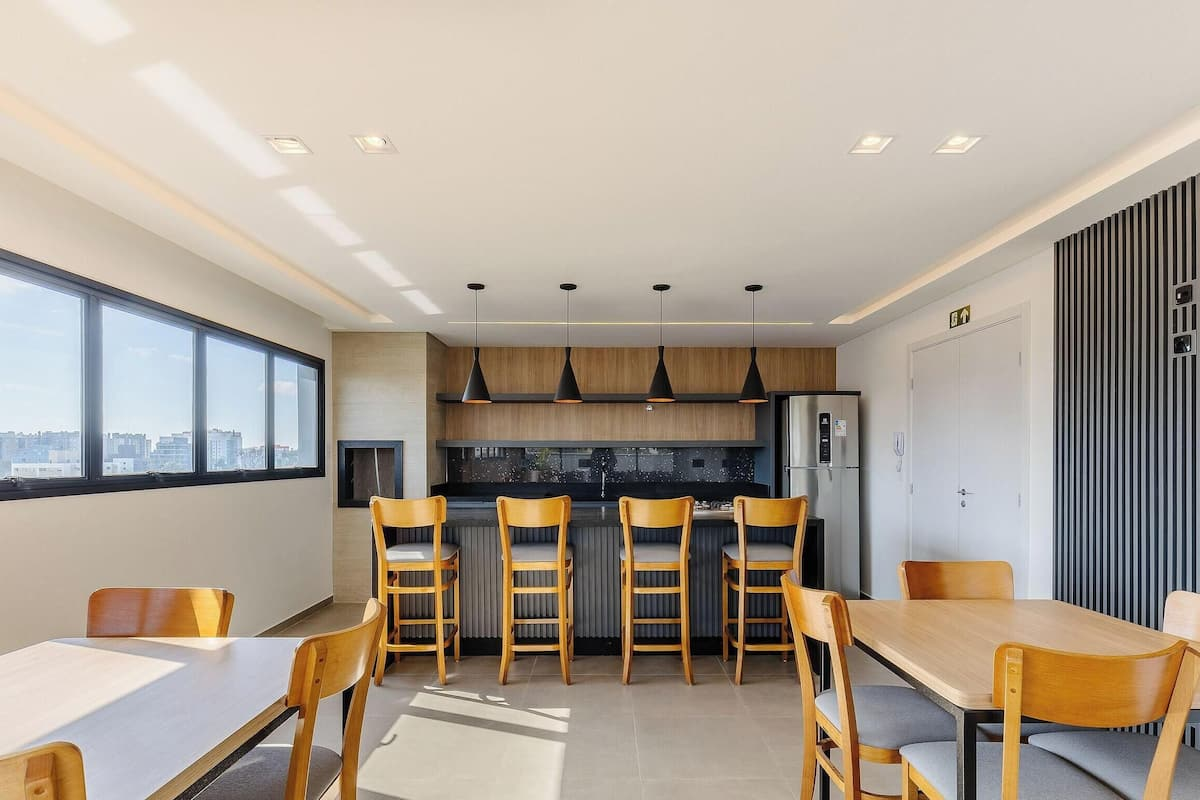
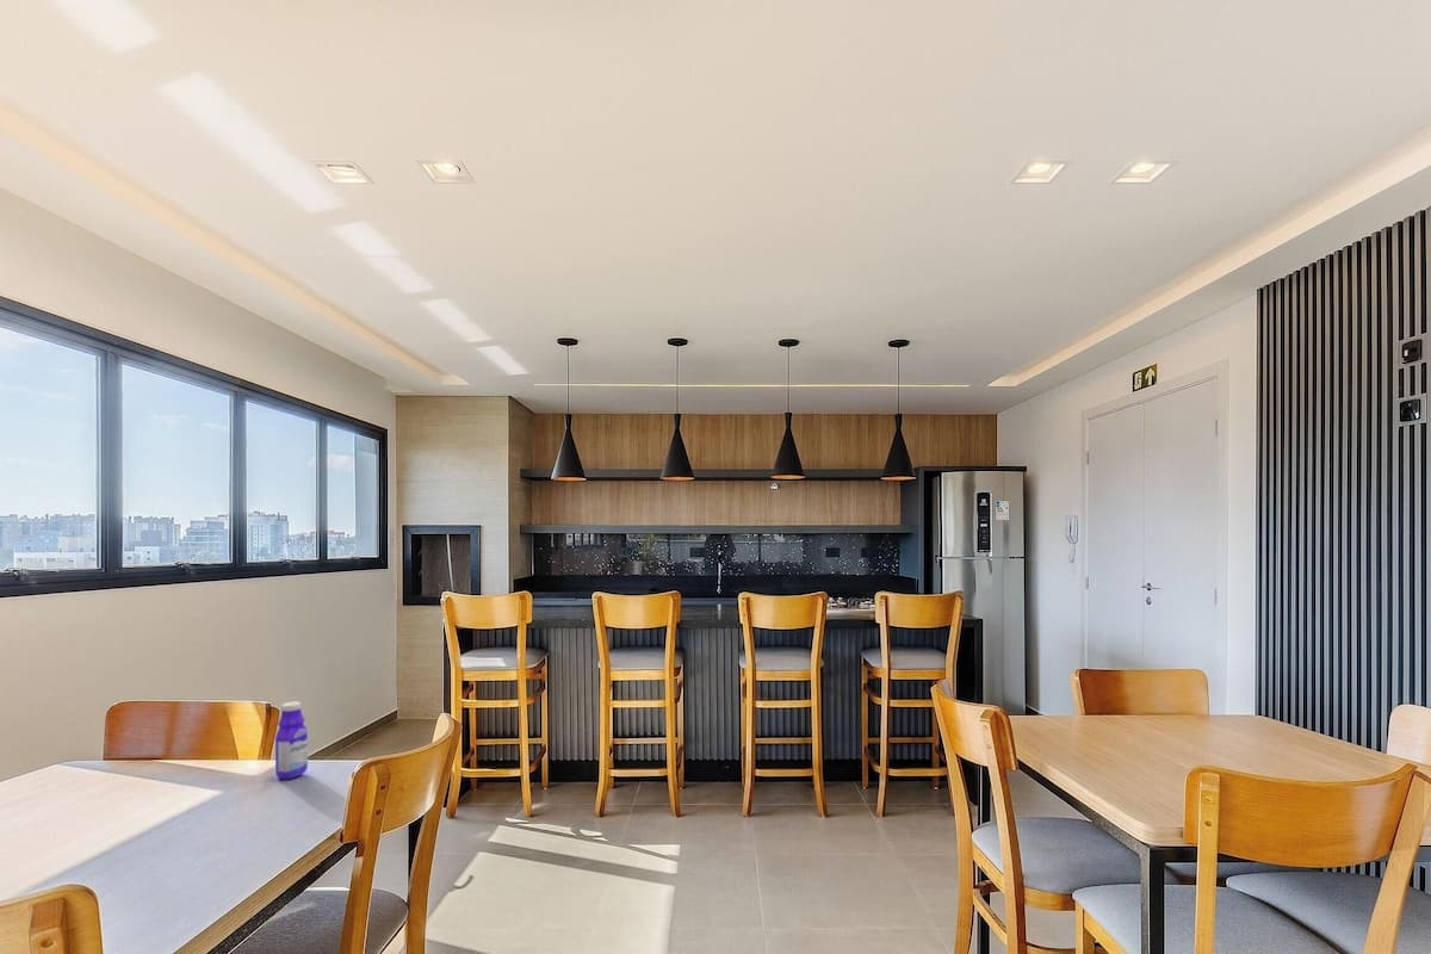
+ bottle (291, 739)
